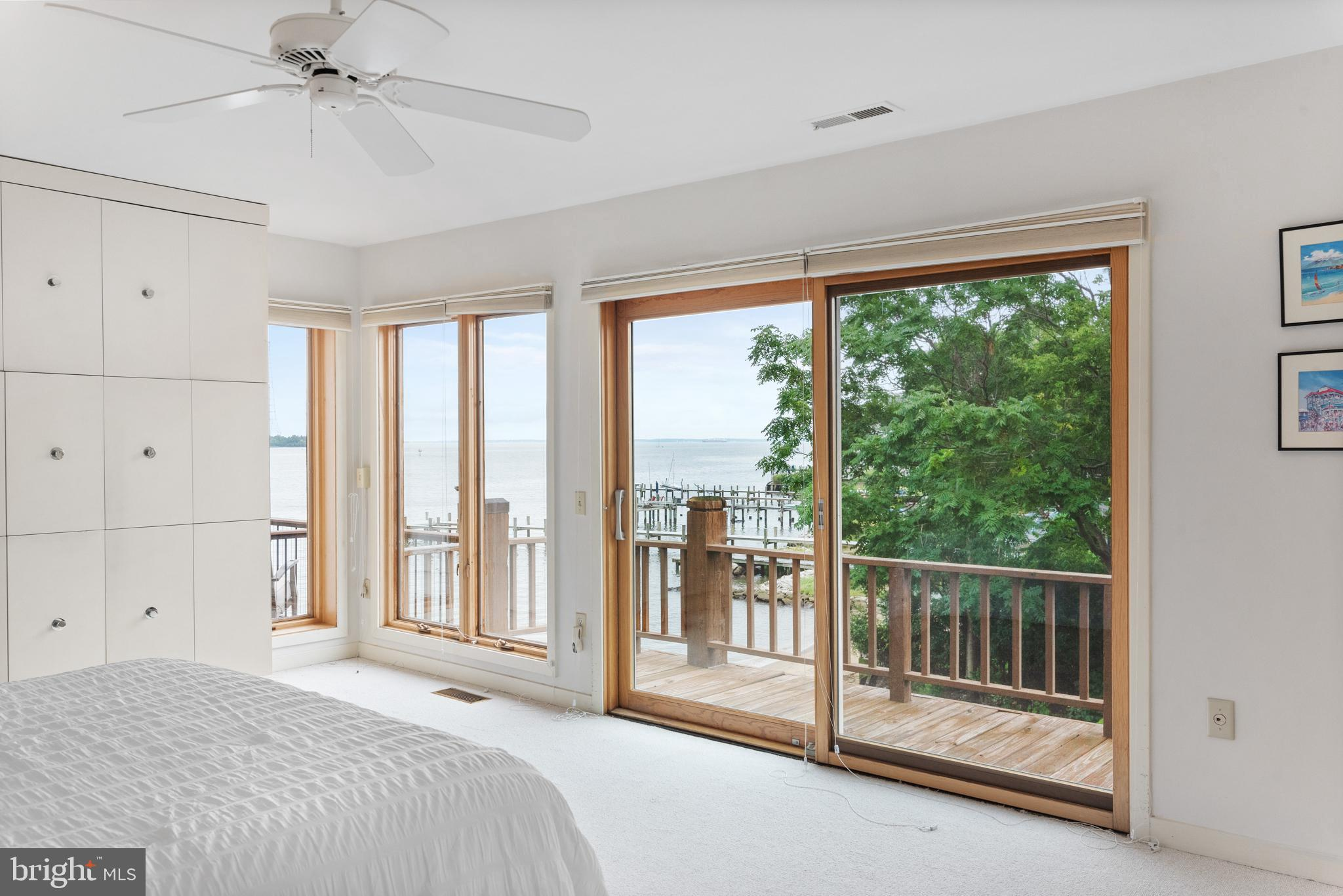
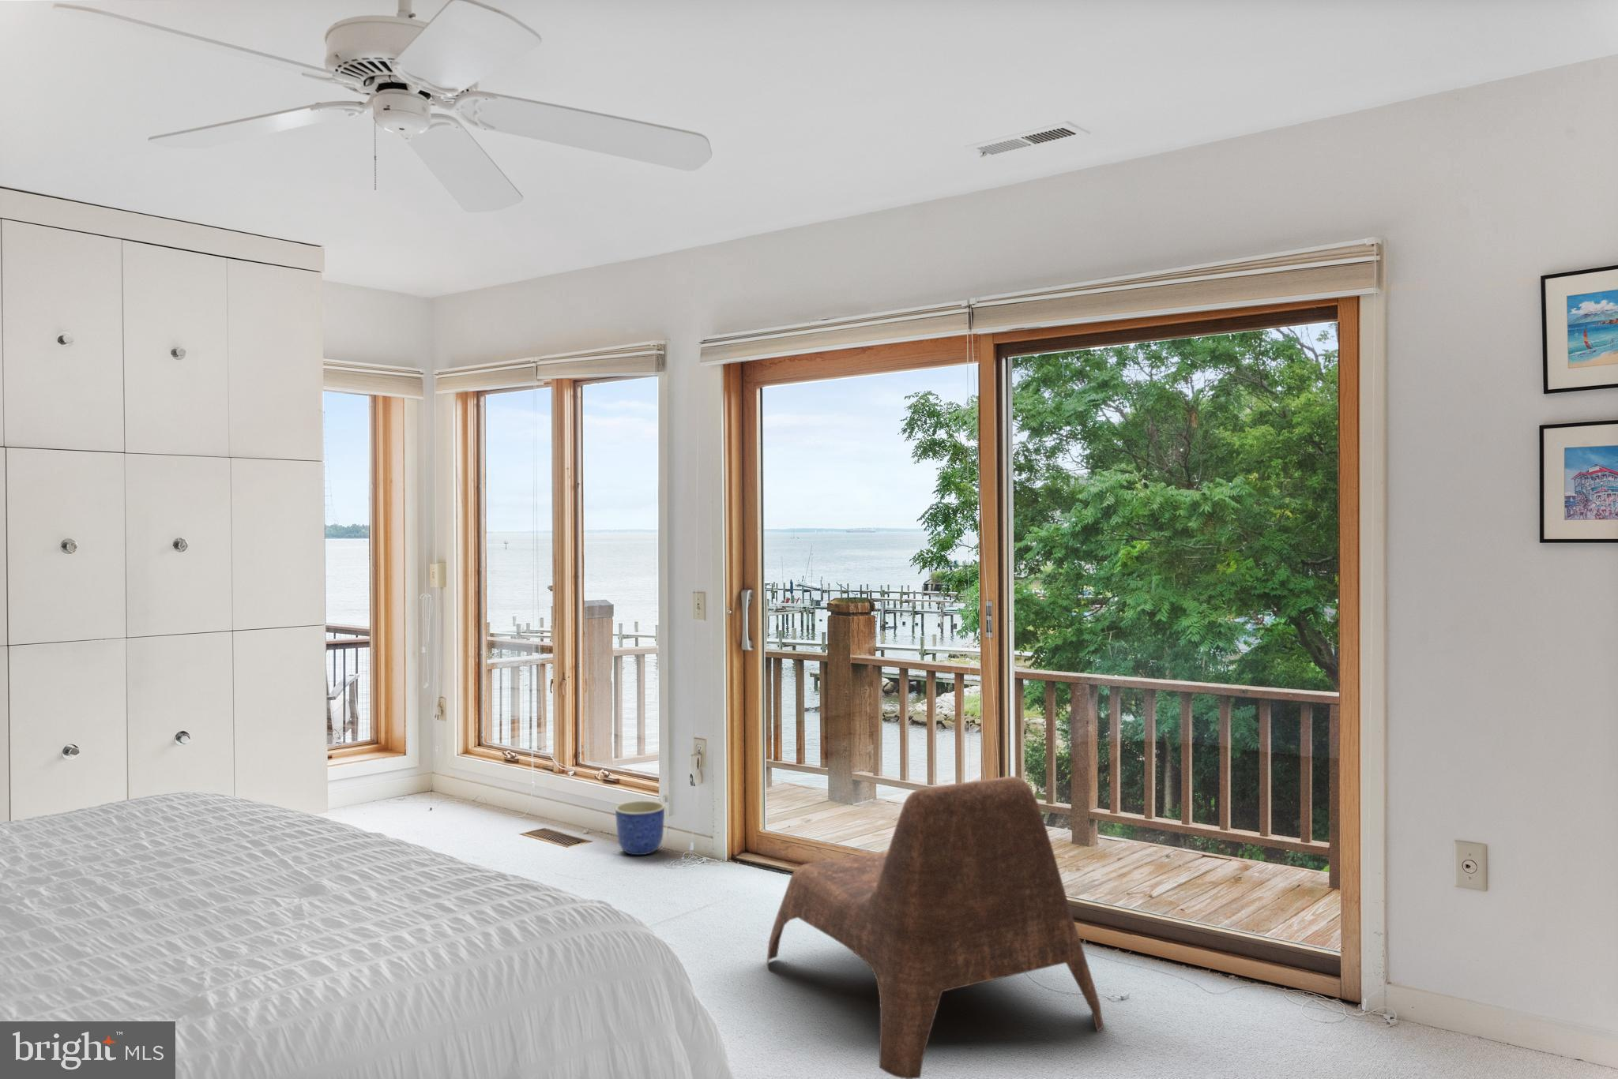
+ planter (640, 829)
+ lounge chair (922, 878)
